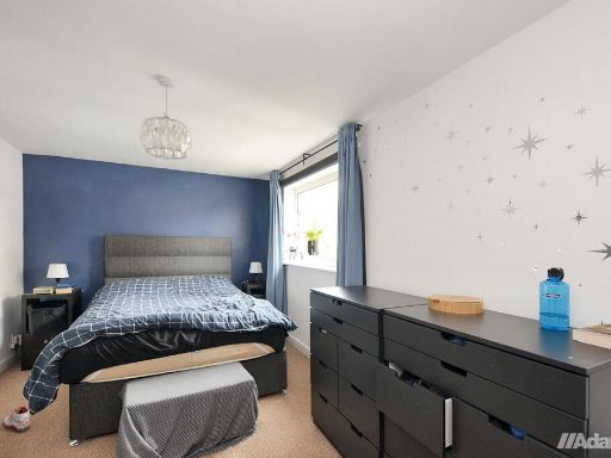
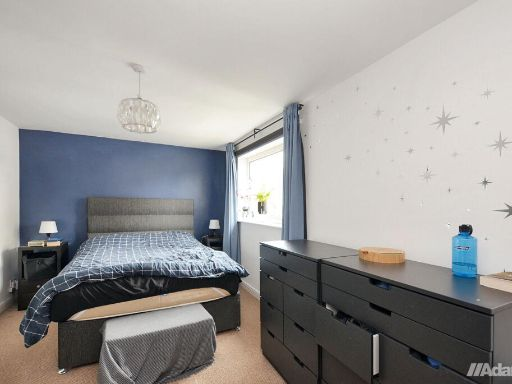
- sneaker (17, 415)
